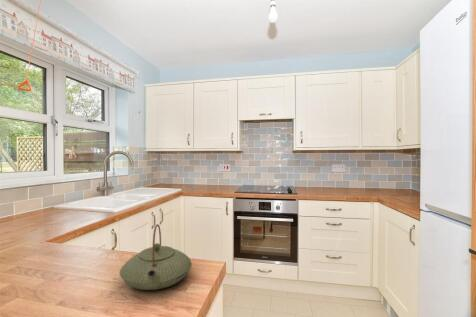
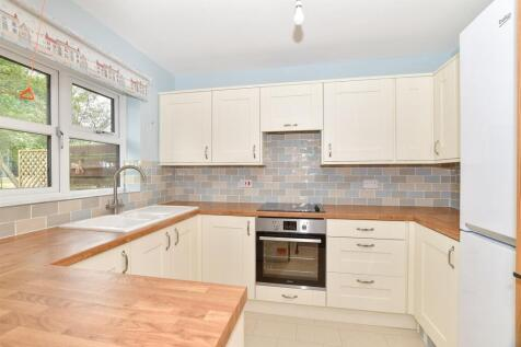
- teapot (156, 253)
